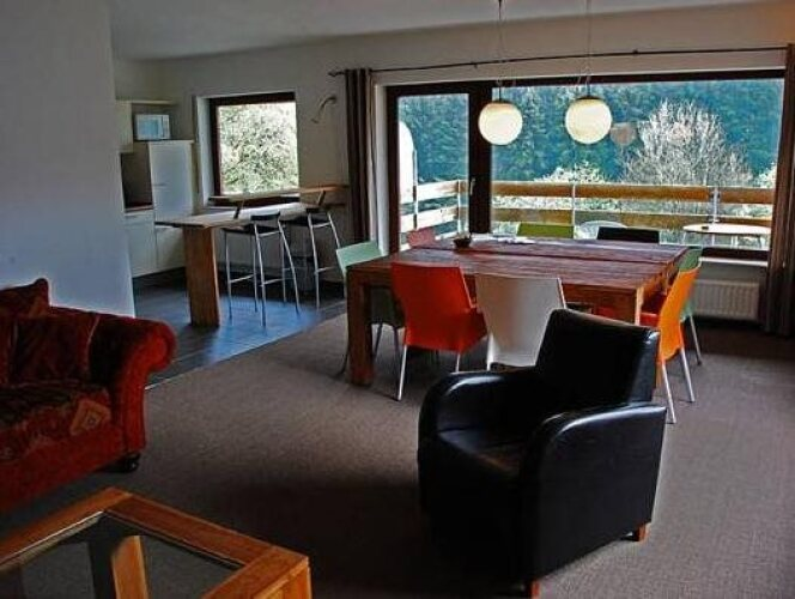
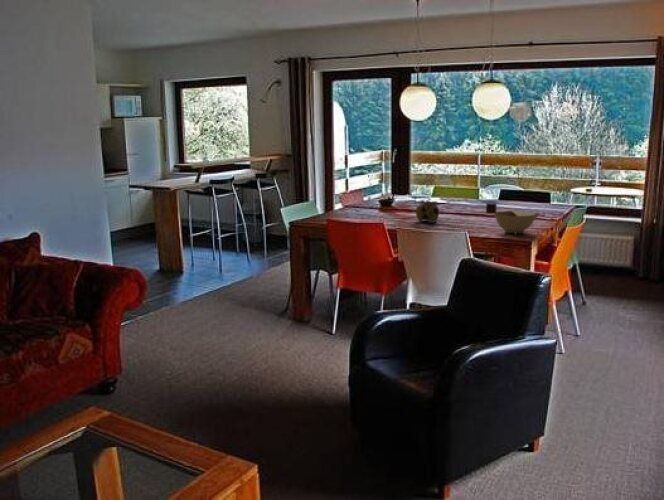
+ bowl (513, 218)
+ teapot (427, 212)
